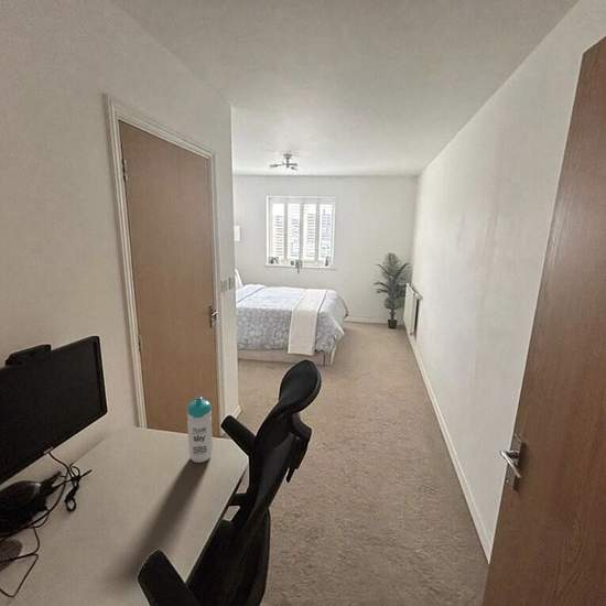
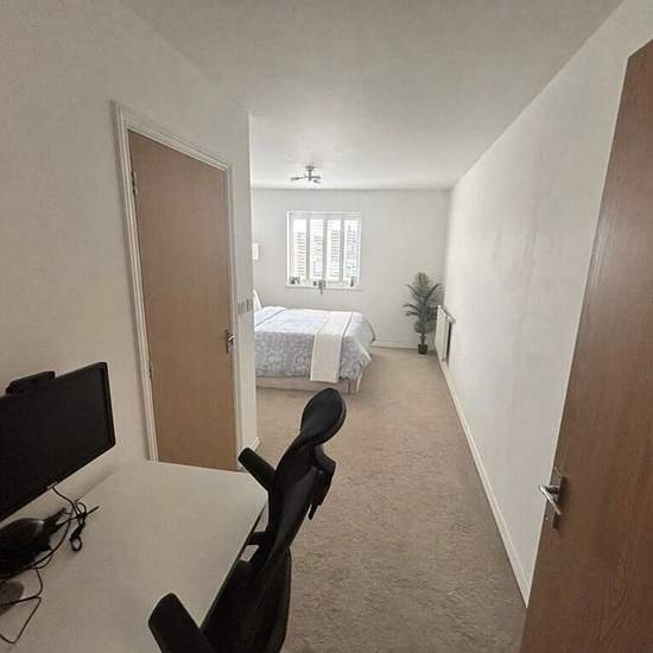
- water bottle (199, 428)
